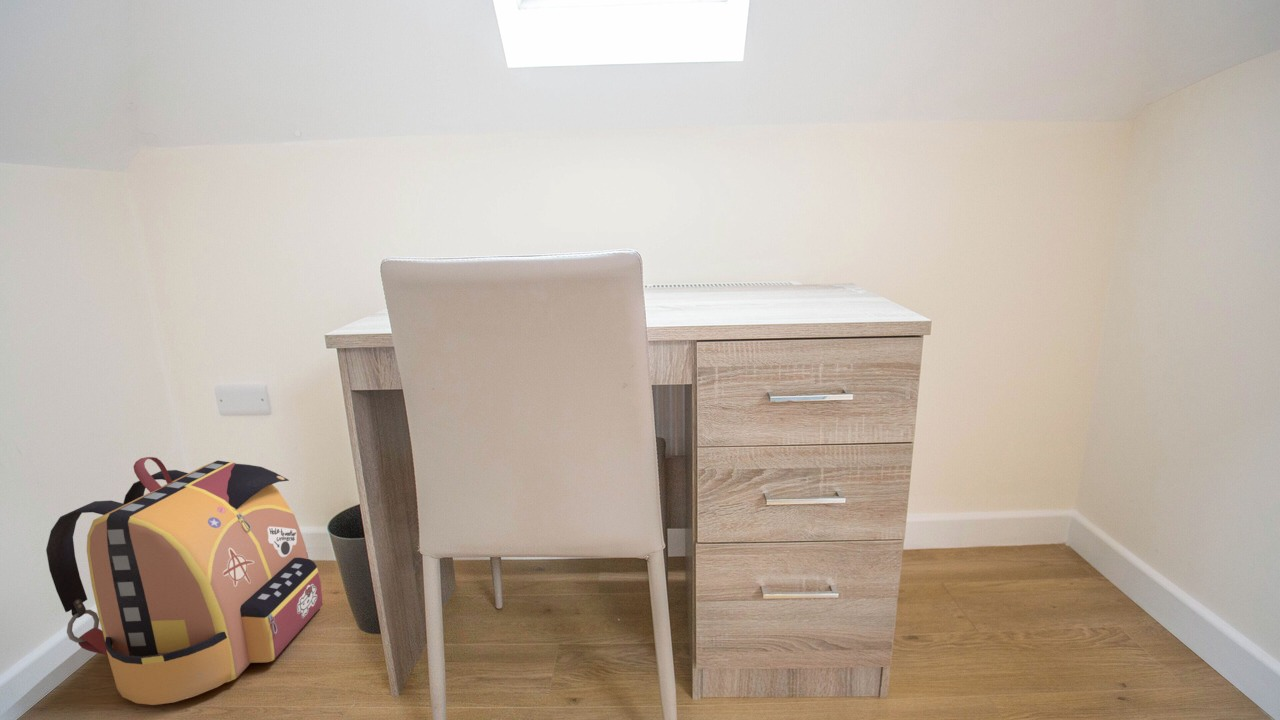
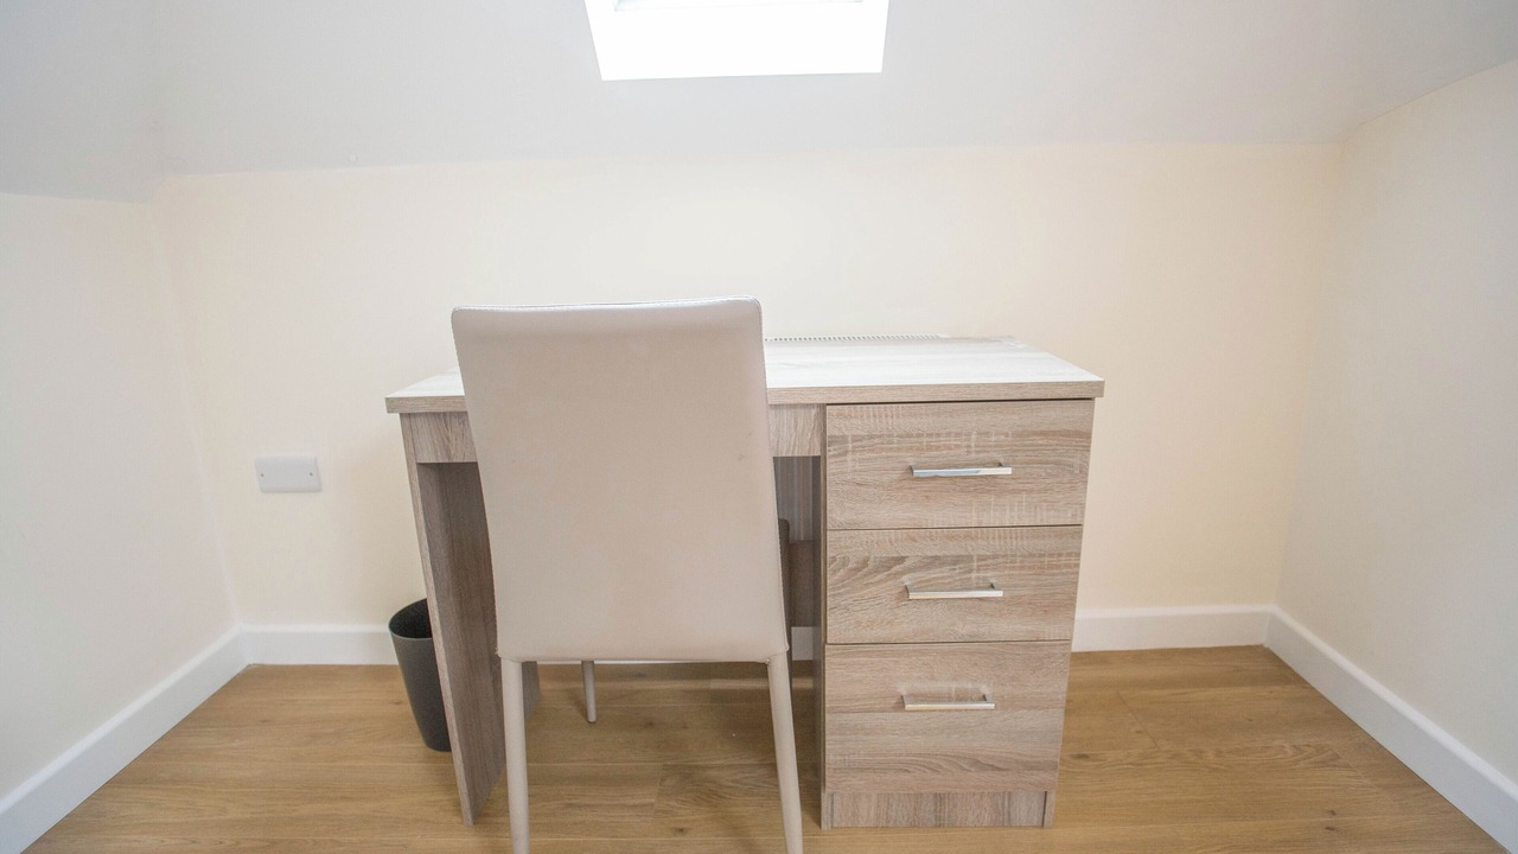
- backpack (197, 550)
